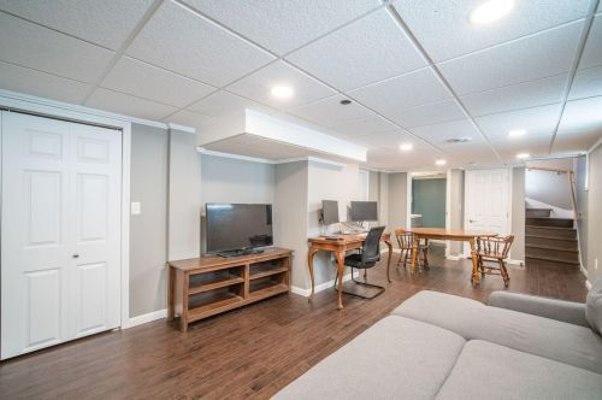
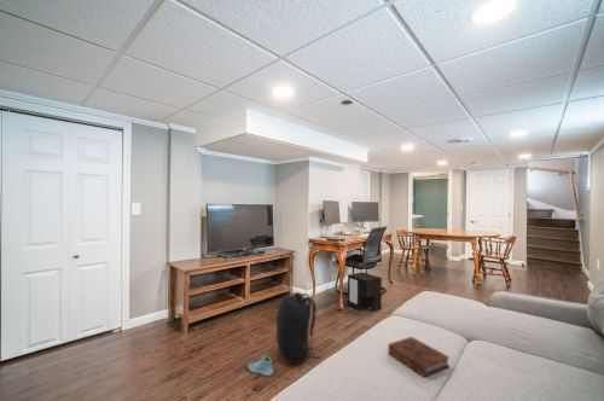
+ sneaker (260, 361)
+ book (417, 354)
+ backpack (297, 324)
+ speaker (364, 291)
